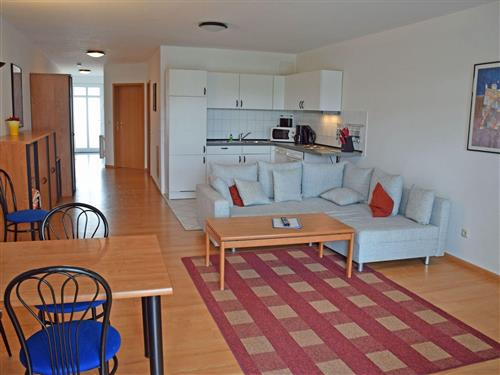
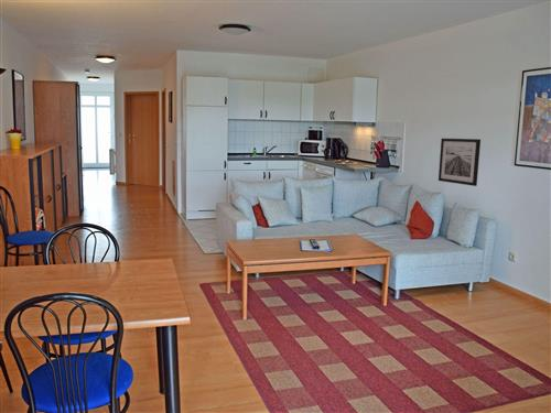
+ wall art (457, 161)
